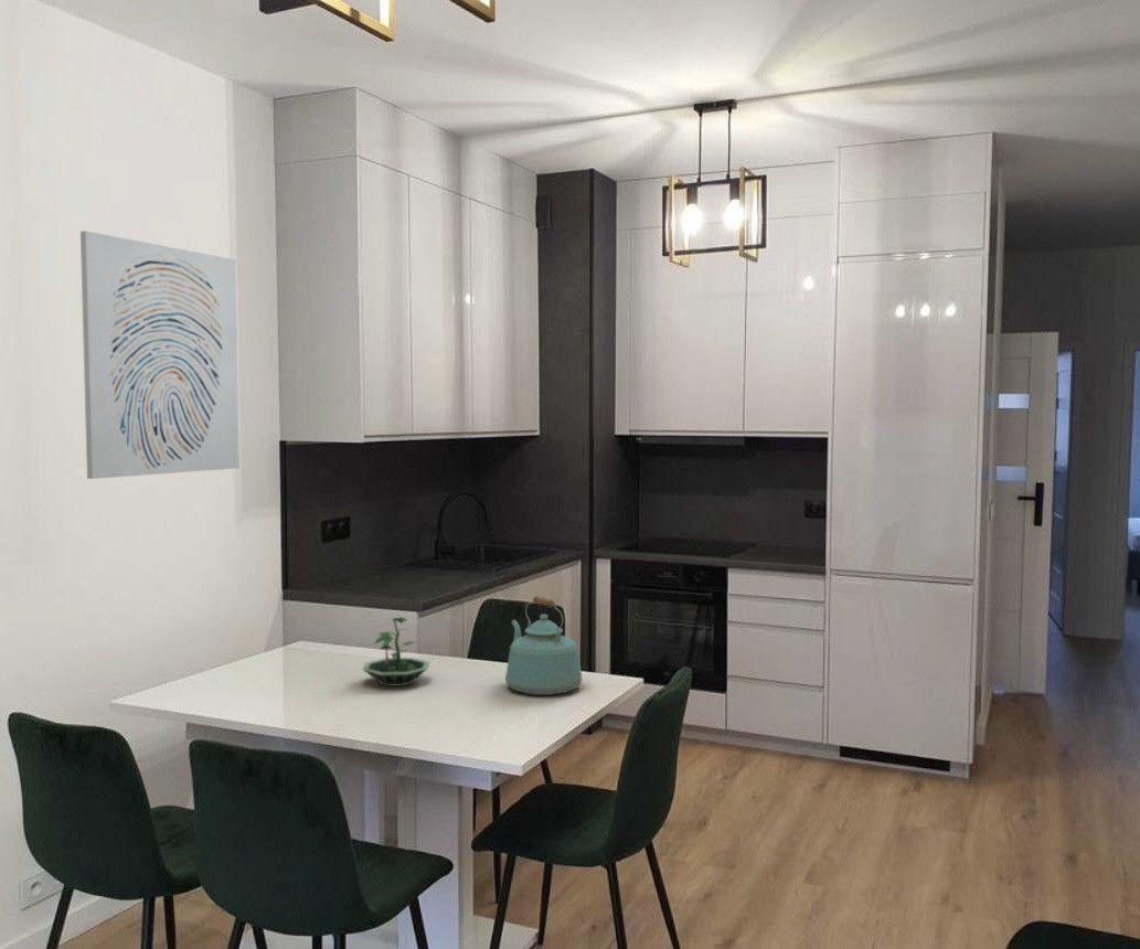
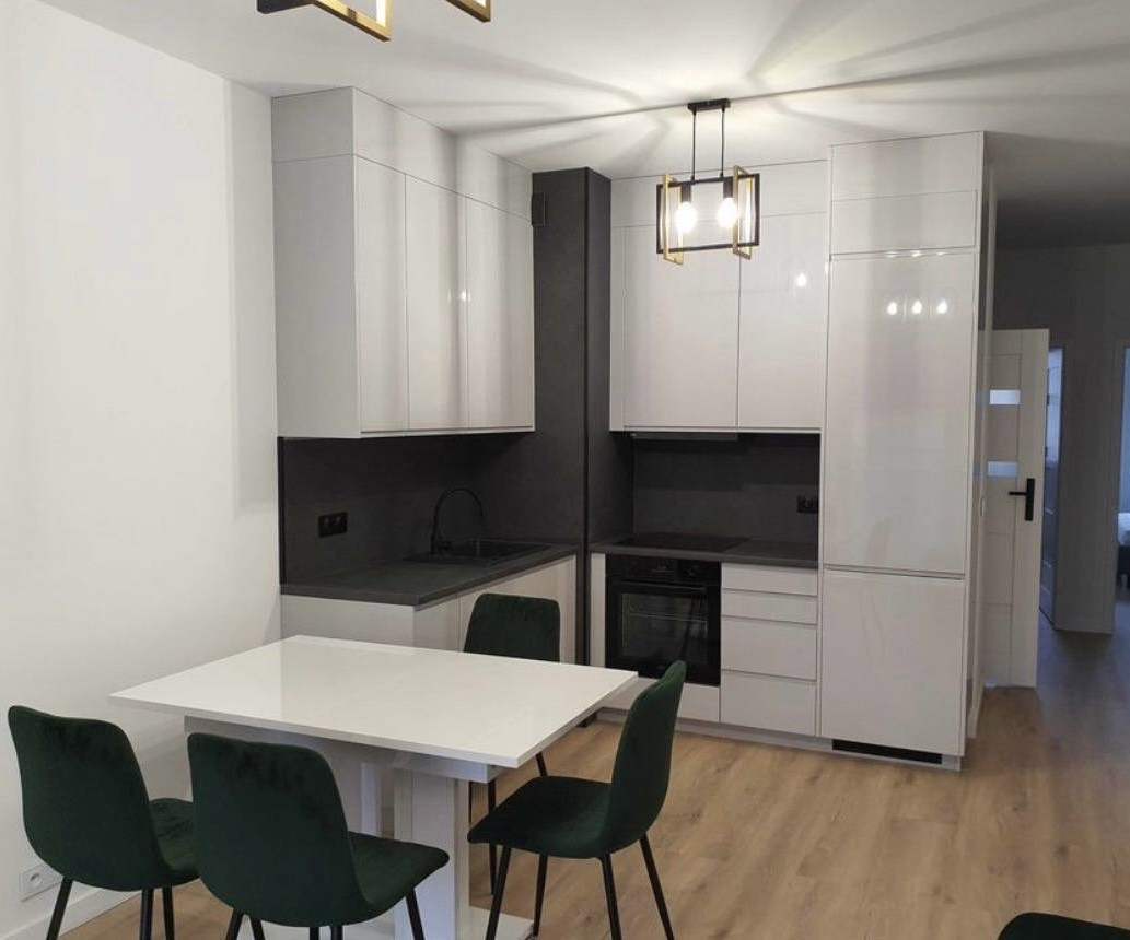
- terrarium (396, 629)
- wall art (167, 360)
- kettle (539, 641)
